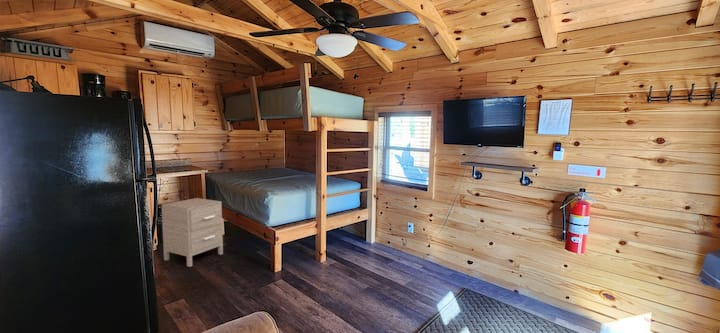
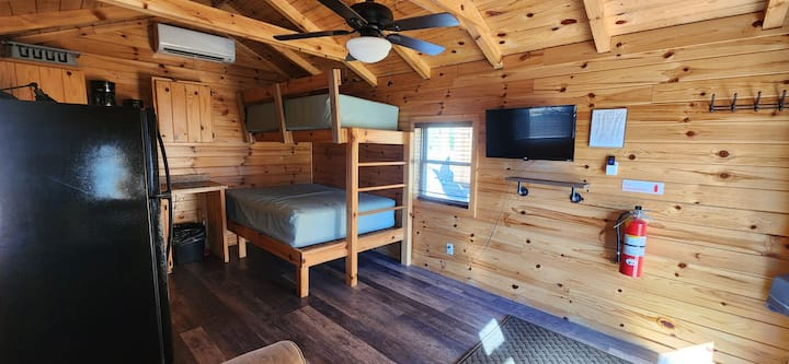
- nightstand (195, 230)
